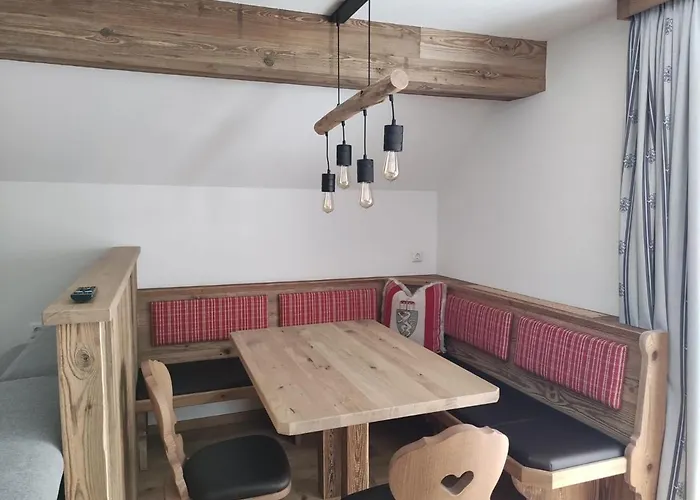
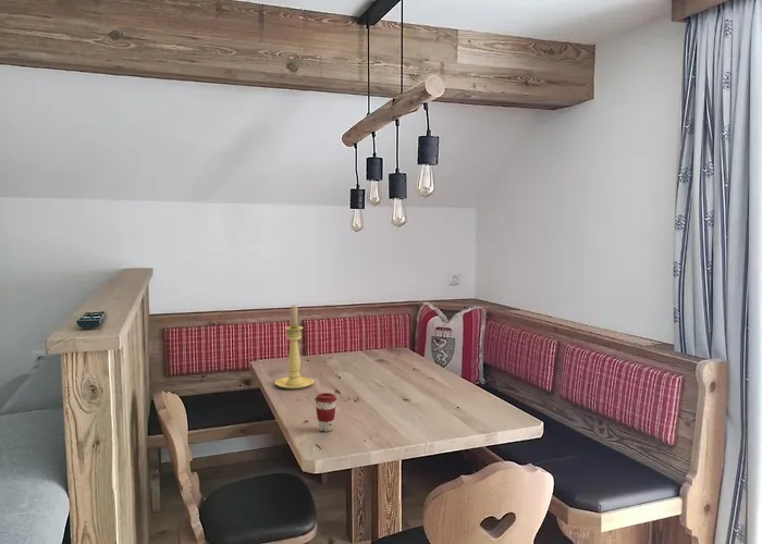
+ coffee cup (325, 411)
+ candle holder (294, 344)
